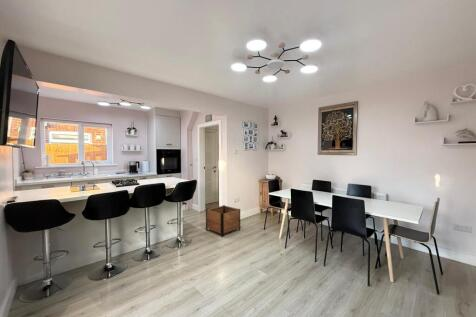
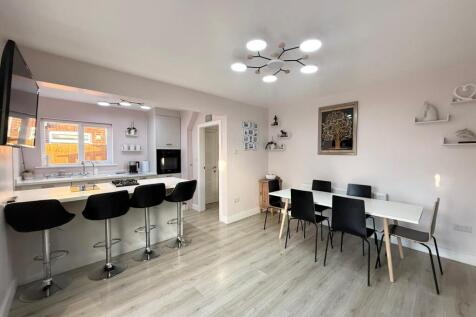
- planter (223, 219)
